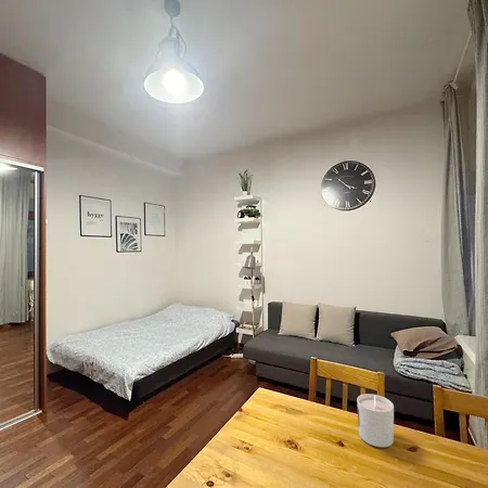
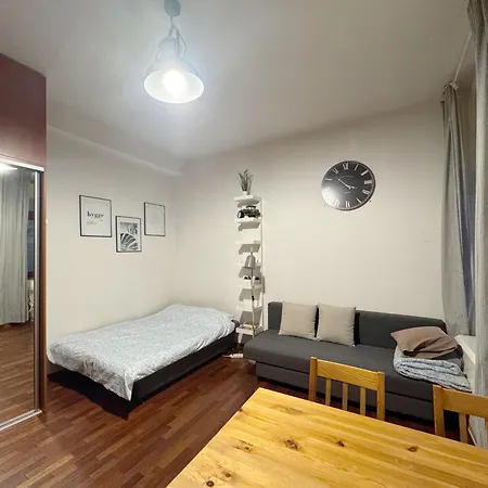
- candle (375, 415)
